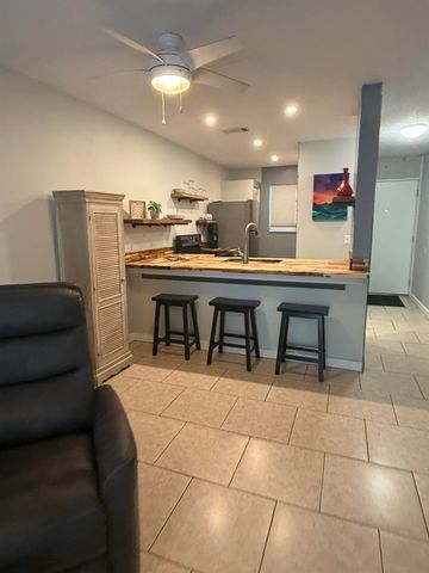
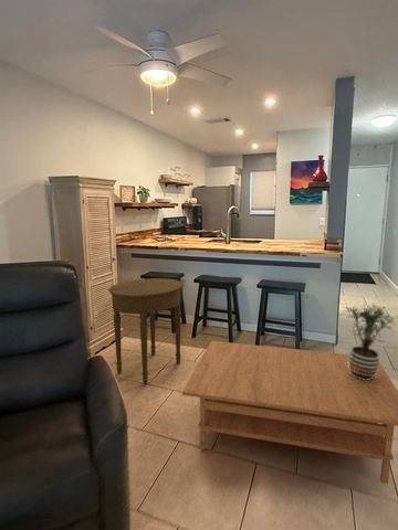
+ potted plant (364, 339)
+ coffee table (287, 400)
+ side table (146, 327)
